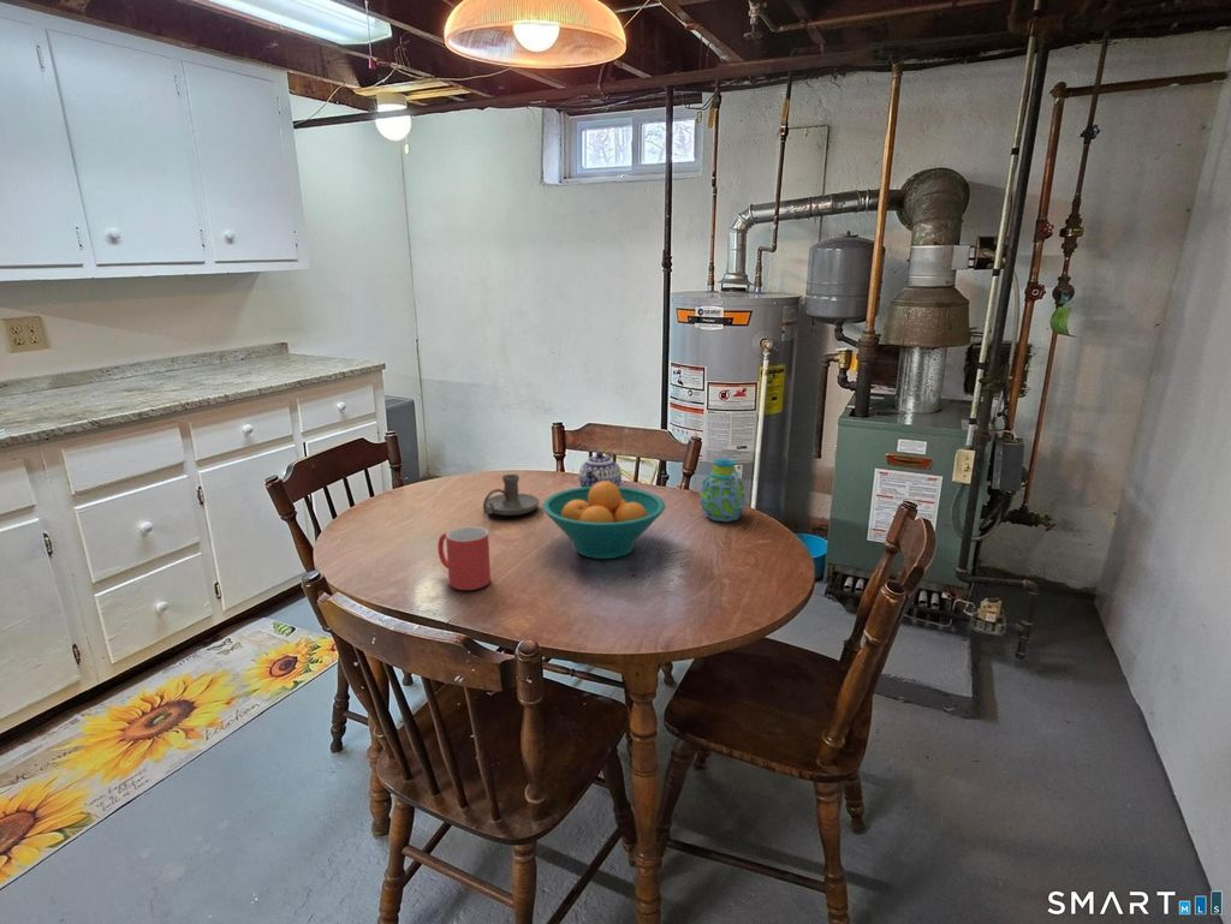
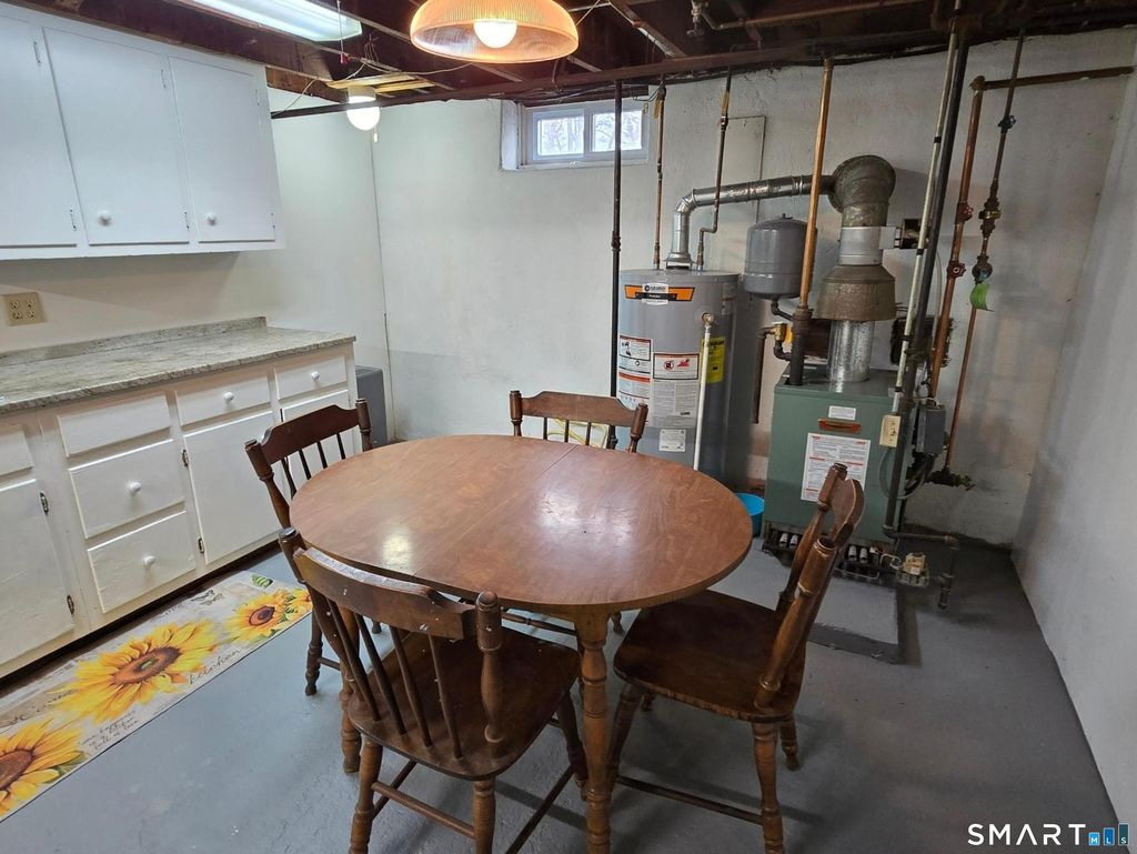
- mug (462, 556)
- teapot (600, 471)
- mug (725, 490)
- fruit bowl (603, 515)
- candle holder (506, 495)
